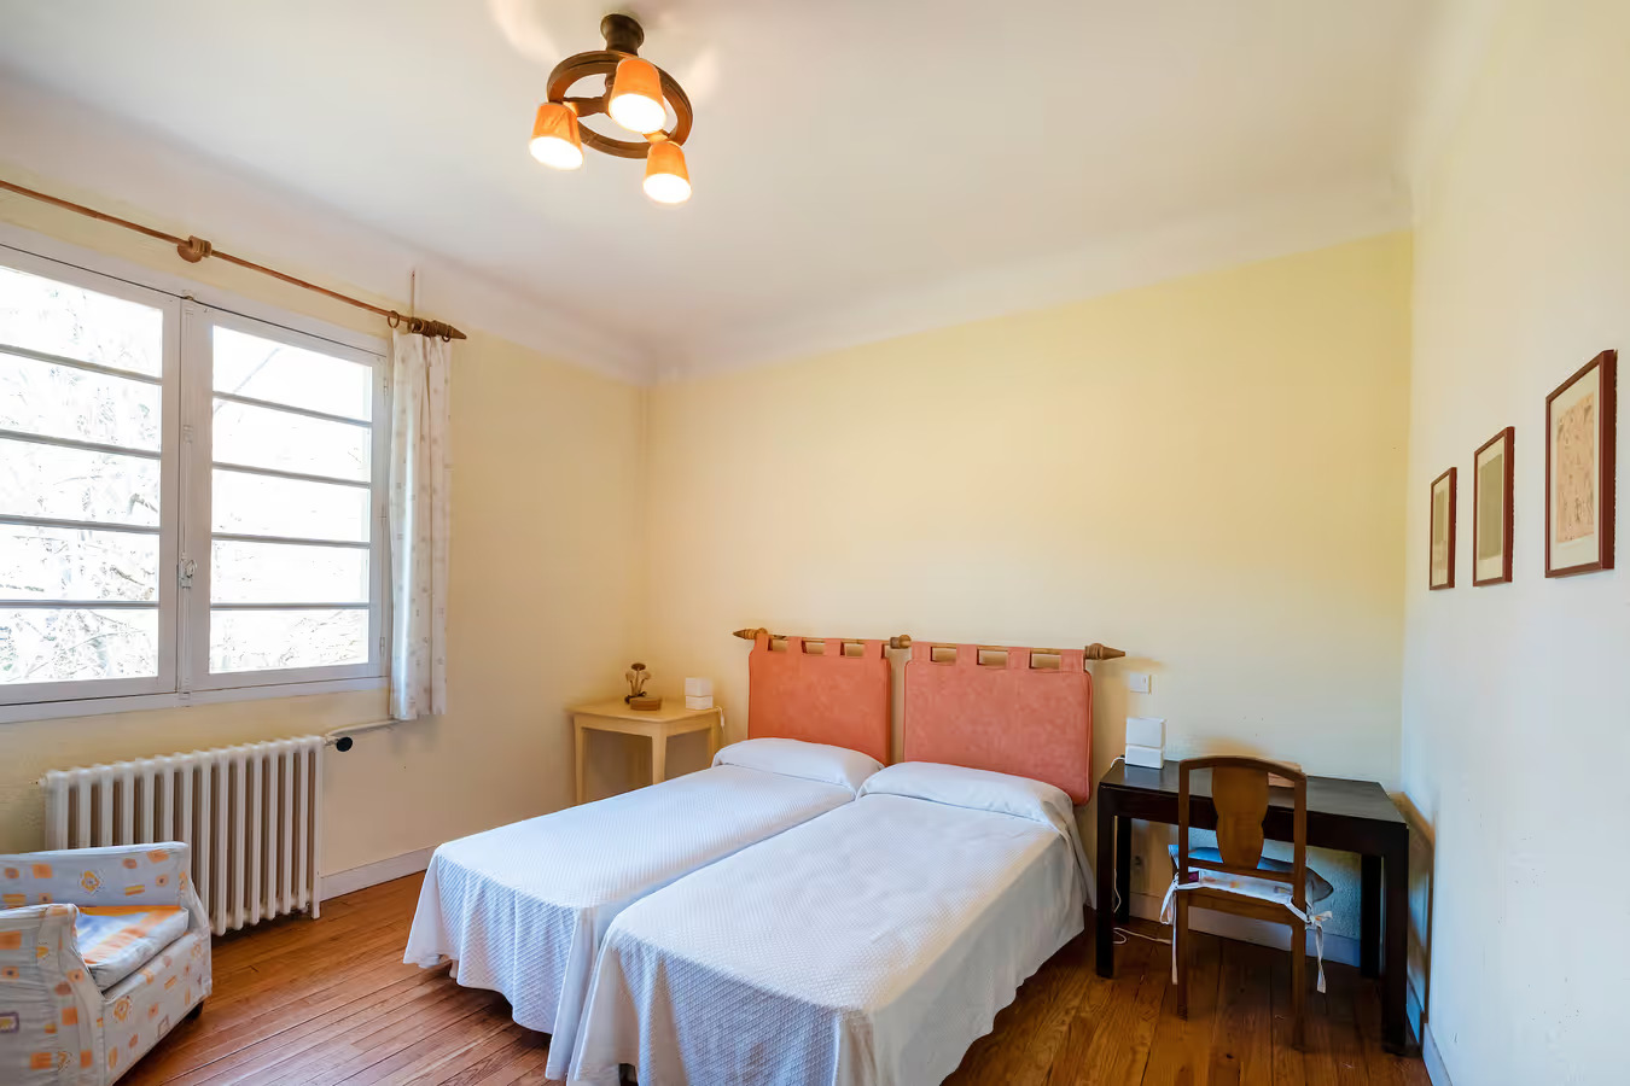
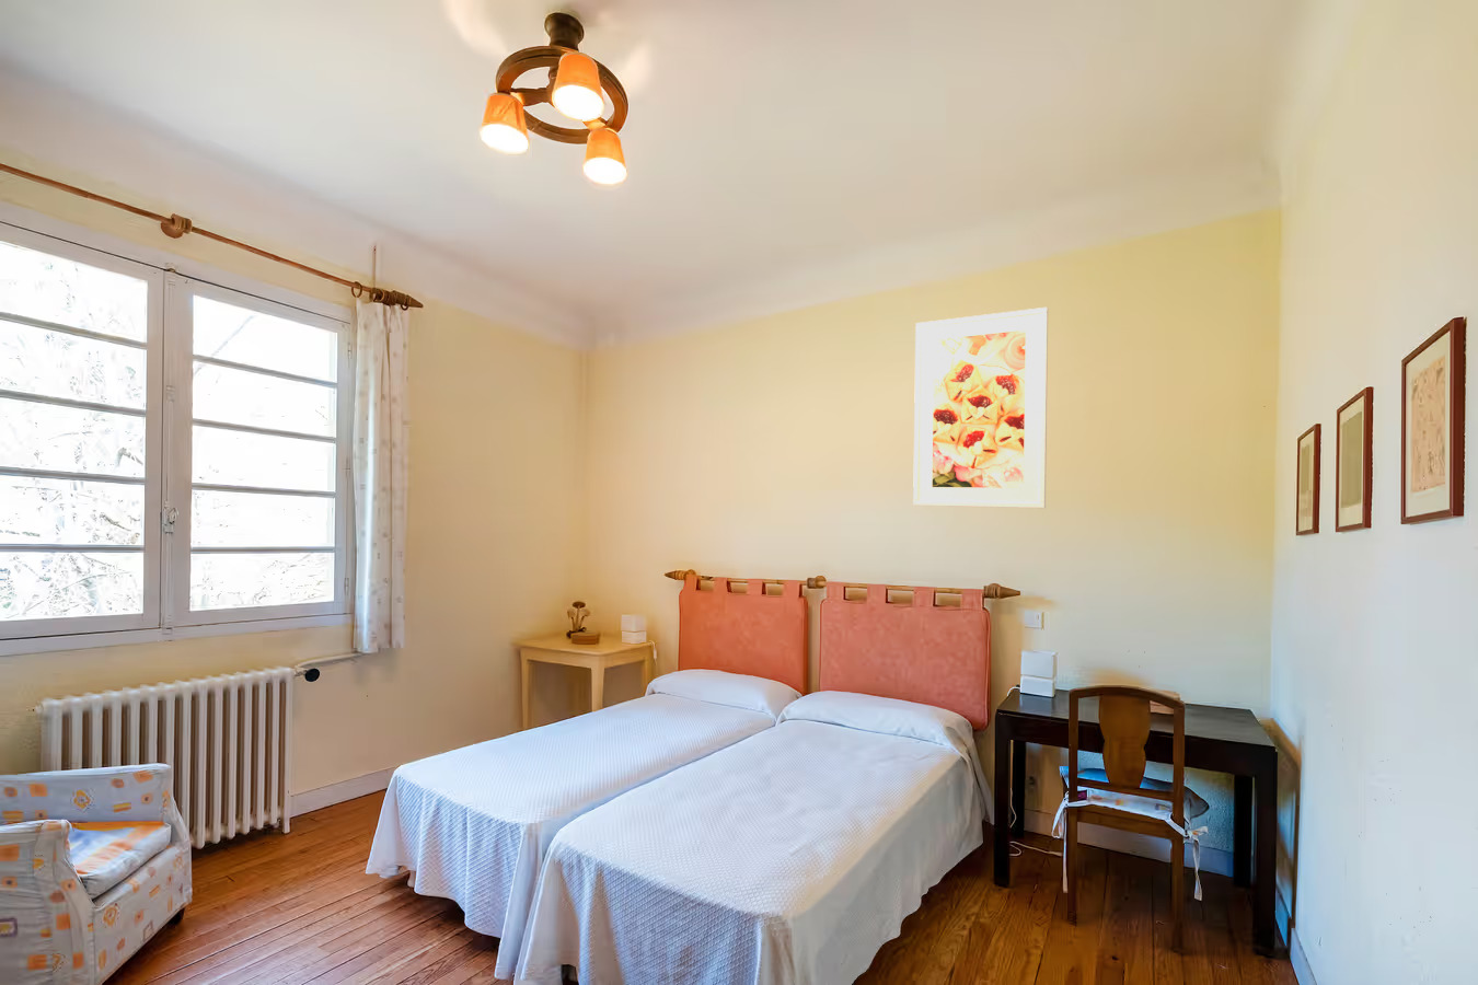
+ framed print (977, 410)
